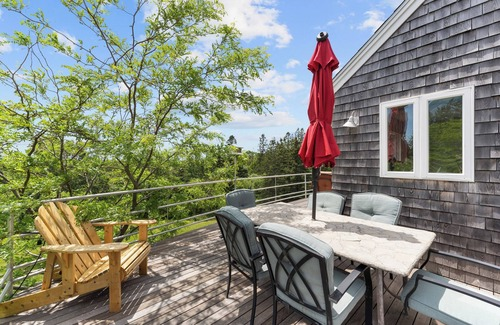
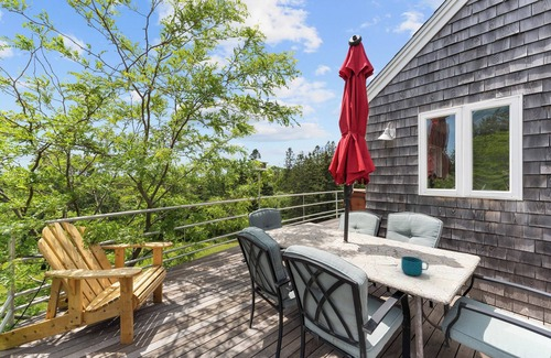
+ cup (414, 265)
